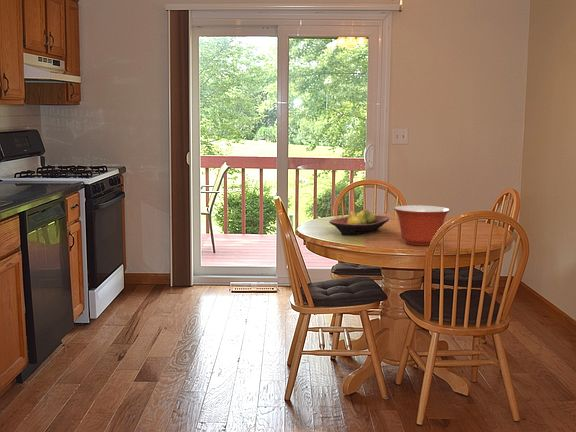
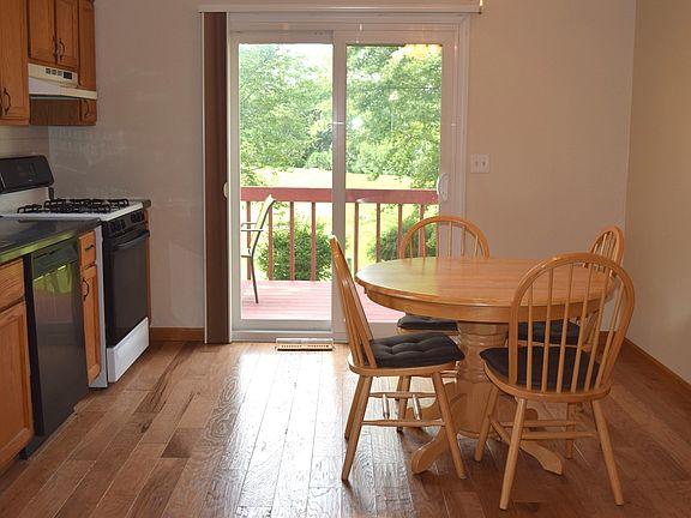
- mixing bowl (421, 225)
- fruit bowl (359, 220)
